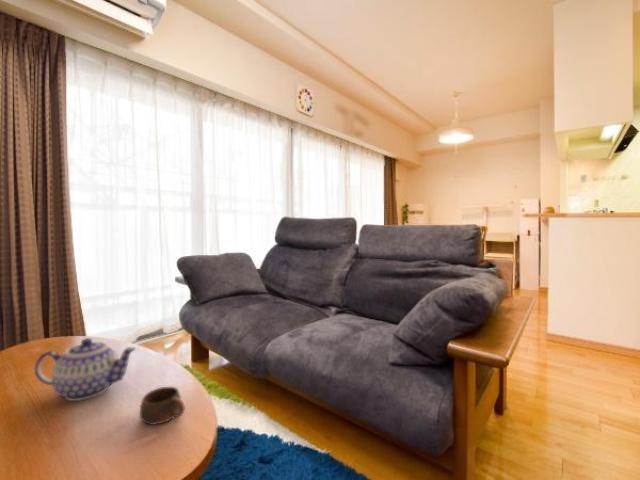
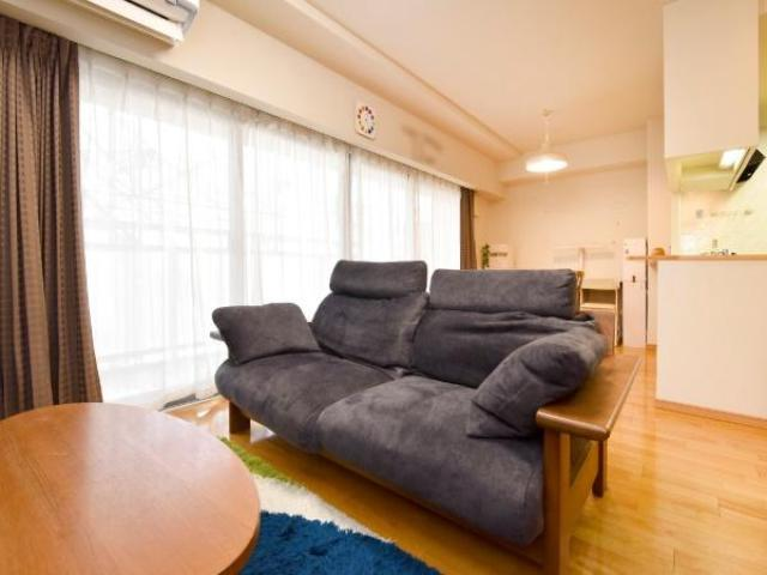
- cup (164, 406)
- teapot (87, 365)
